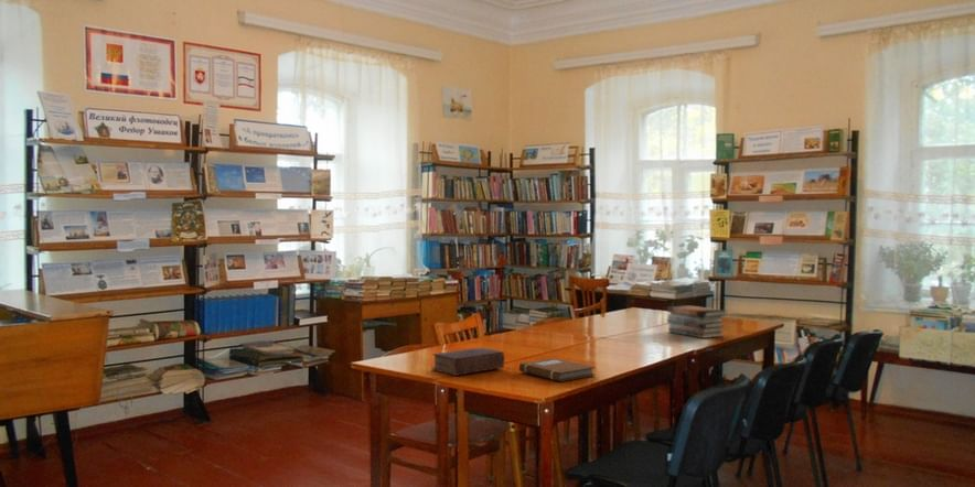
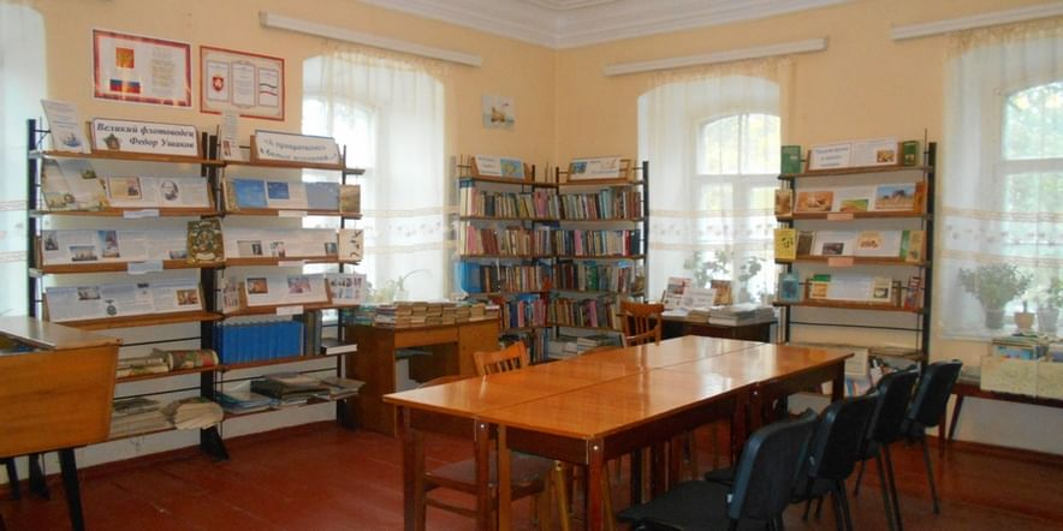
- book (468, 360)
- book stack (695, 321)
- notebook (555, 369)
